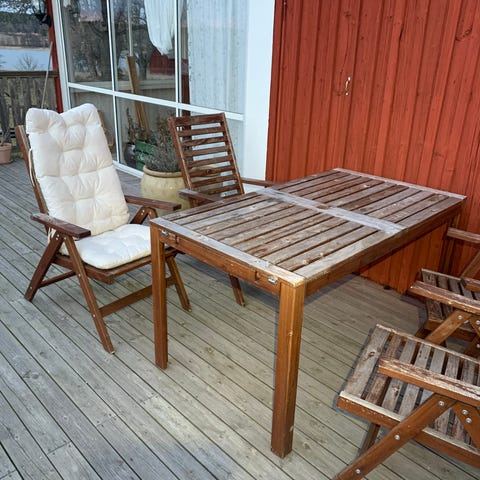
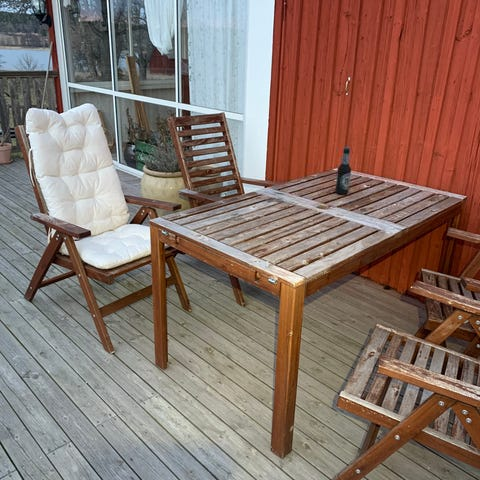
+ bottle (344, 170)
